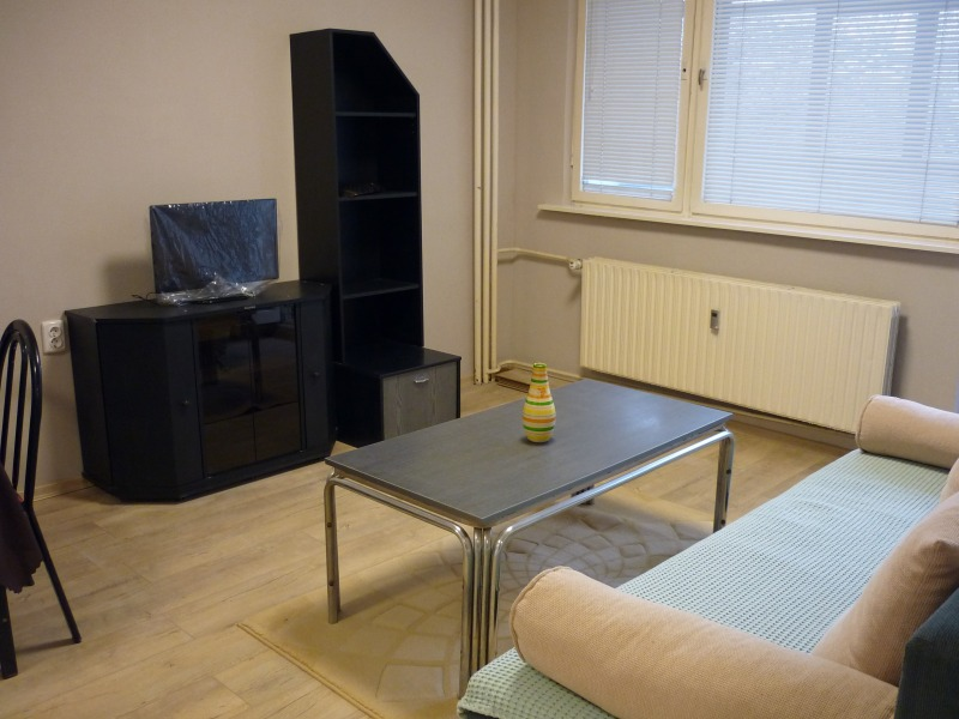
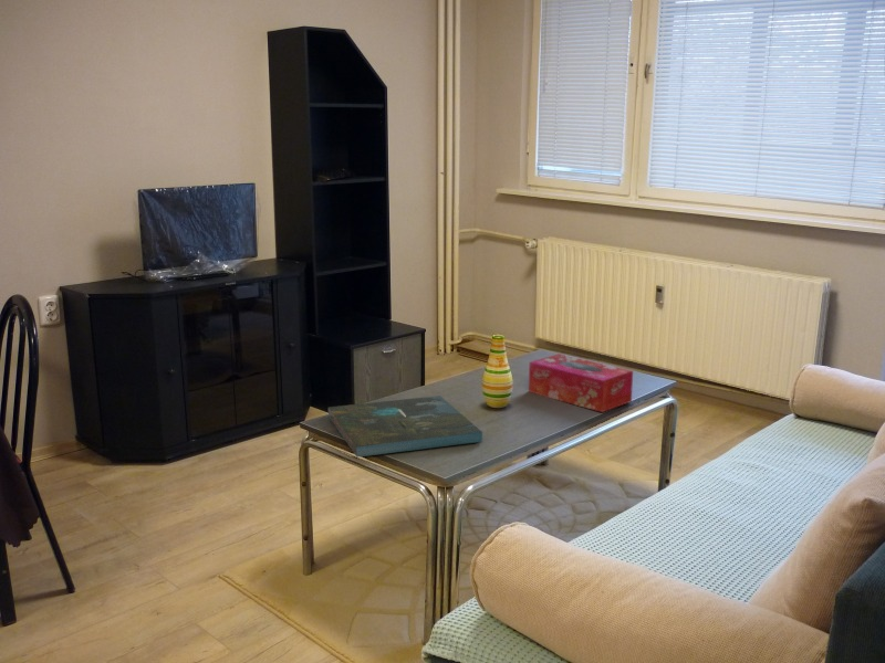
+ tissue box (580, 381)
+ board game (402, 420)
